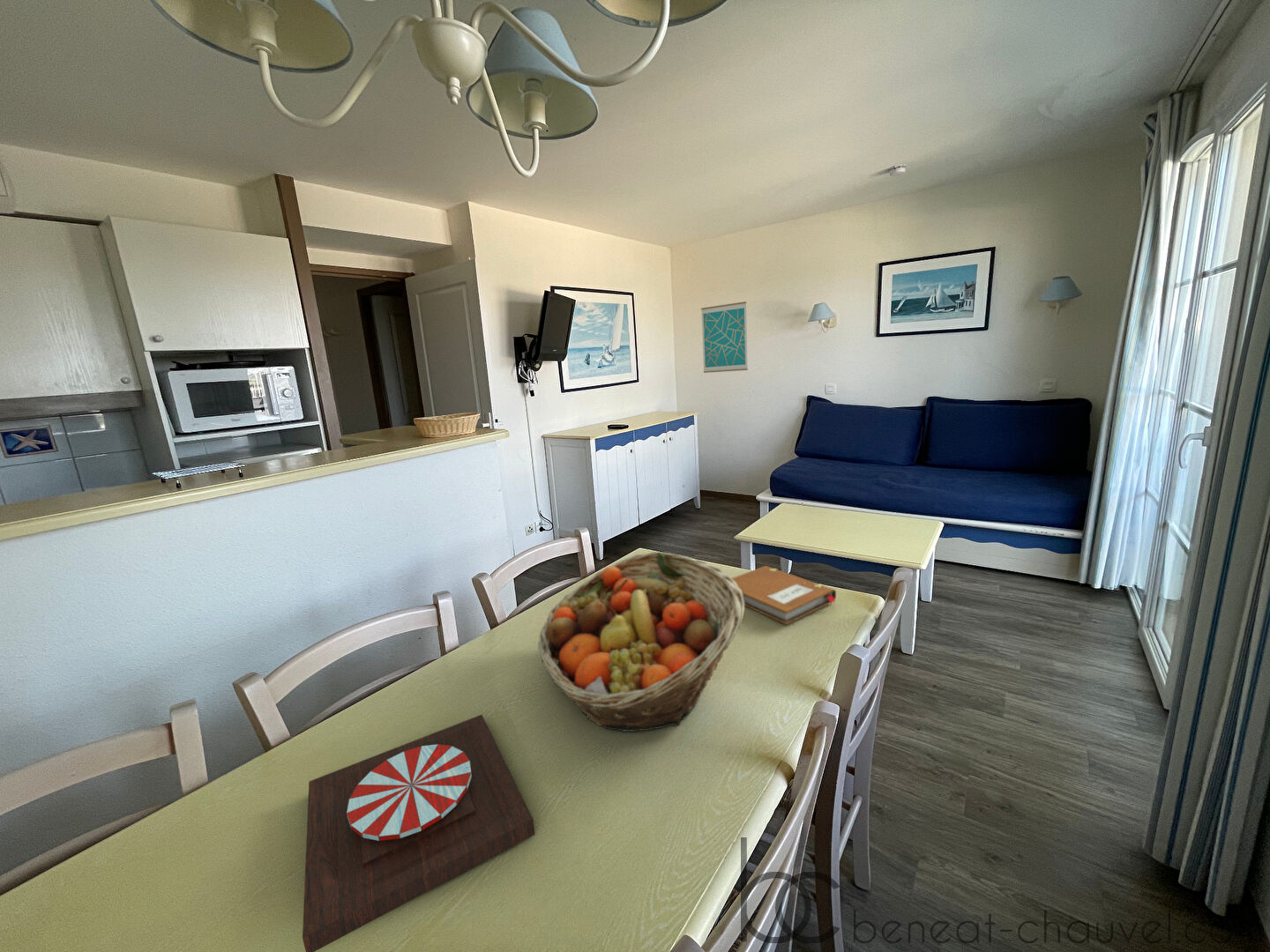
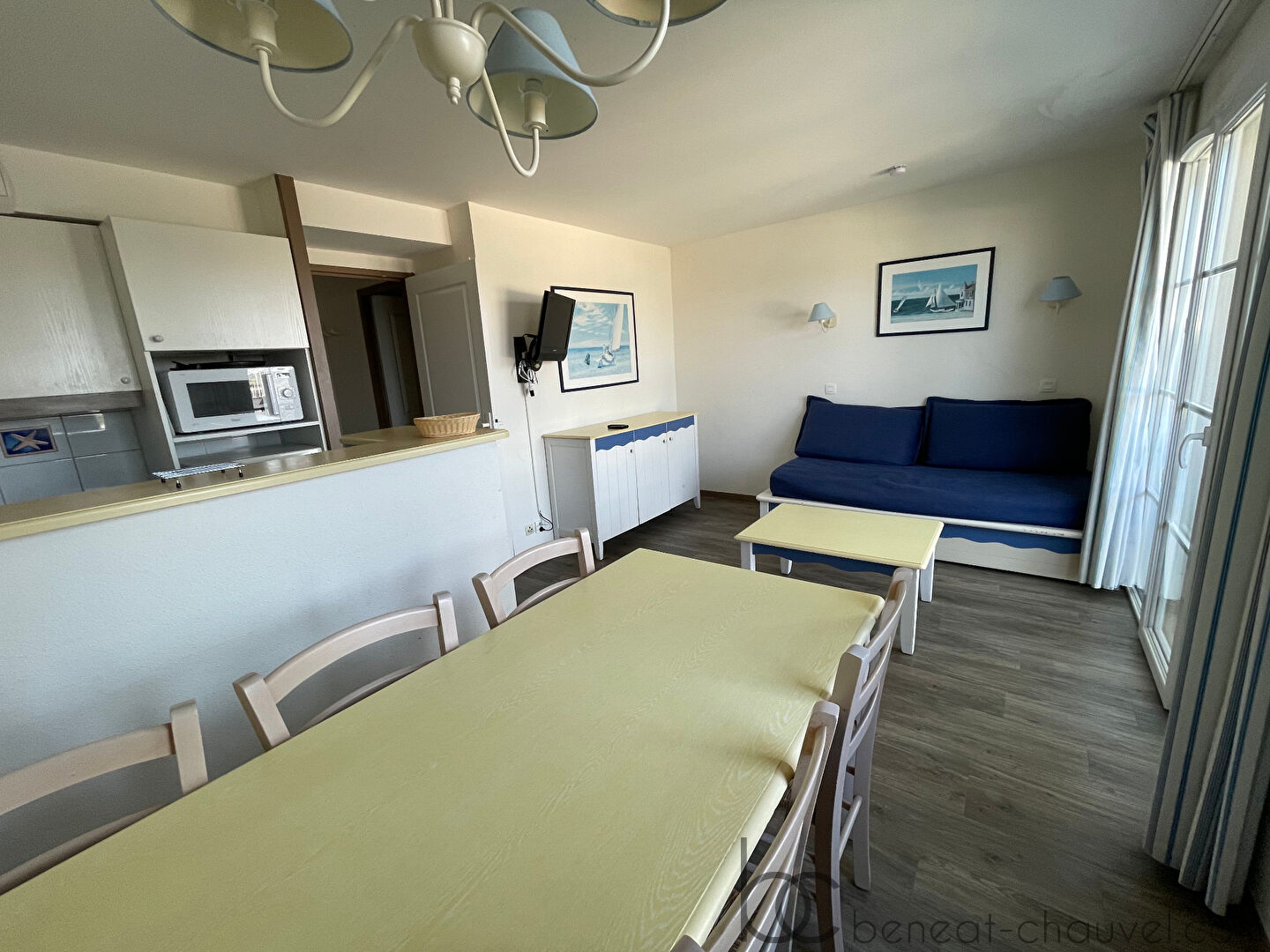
- plate (414, 800)
- wall art (724, 338)
- fruit basket (637, 630)
- notebook (778, 591)
